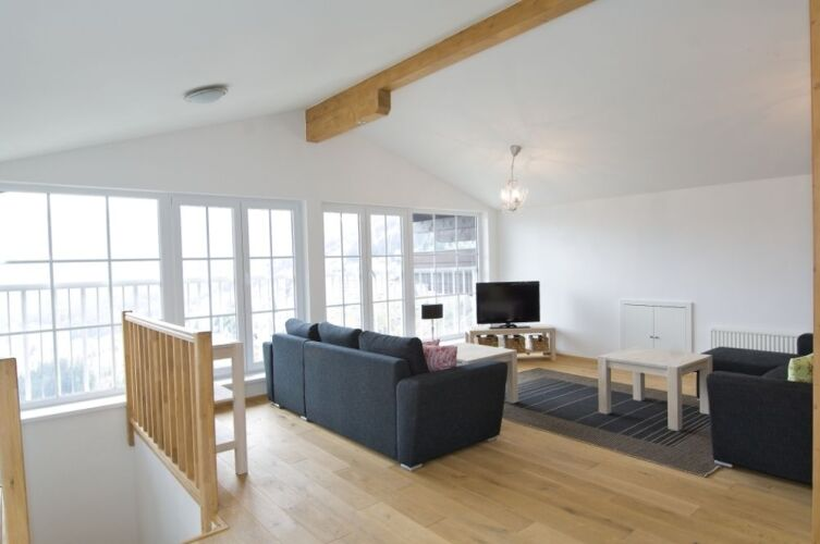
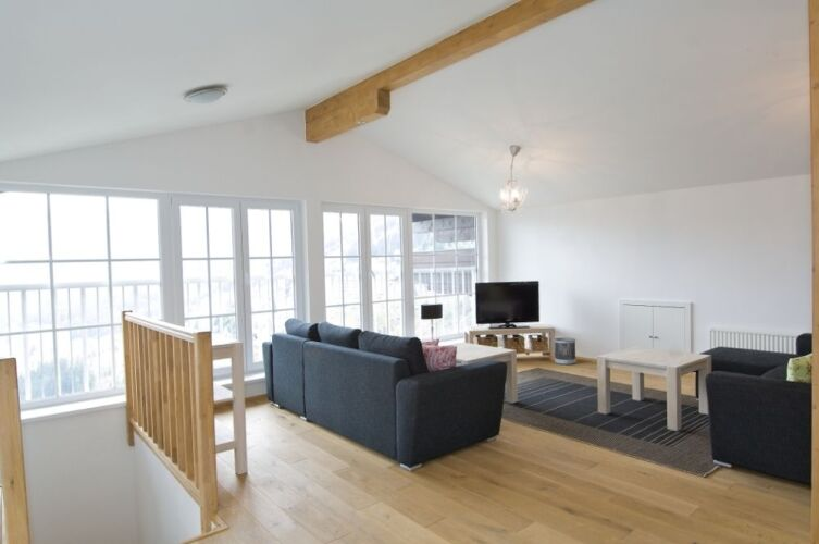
+ wastebasket (566, 350)
